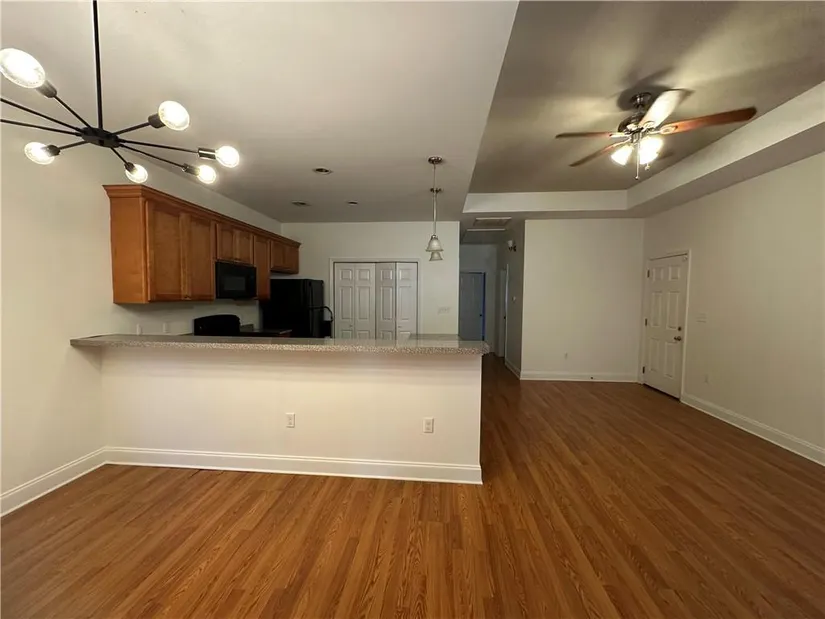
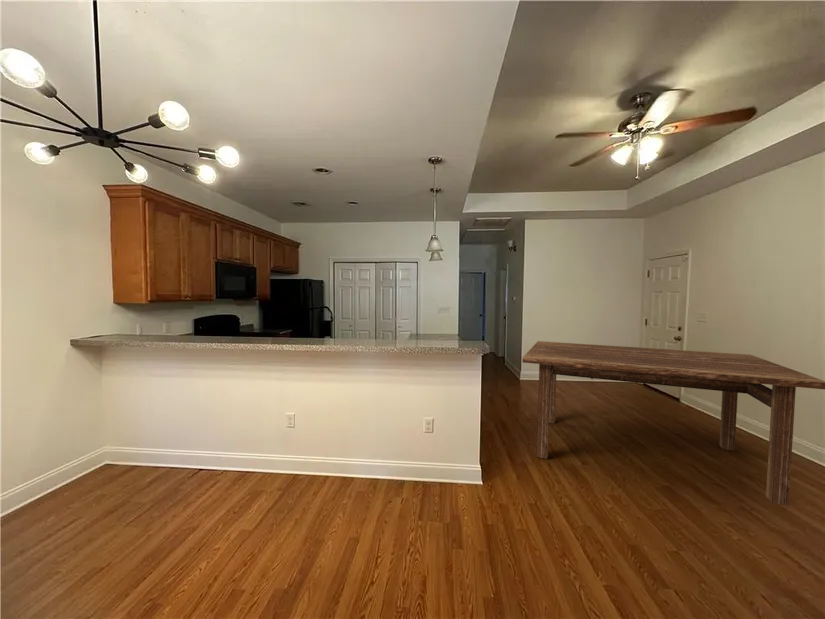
+ dining table (645, 383)
